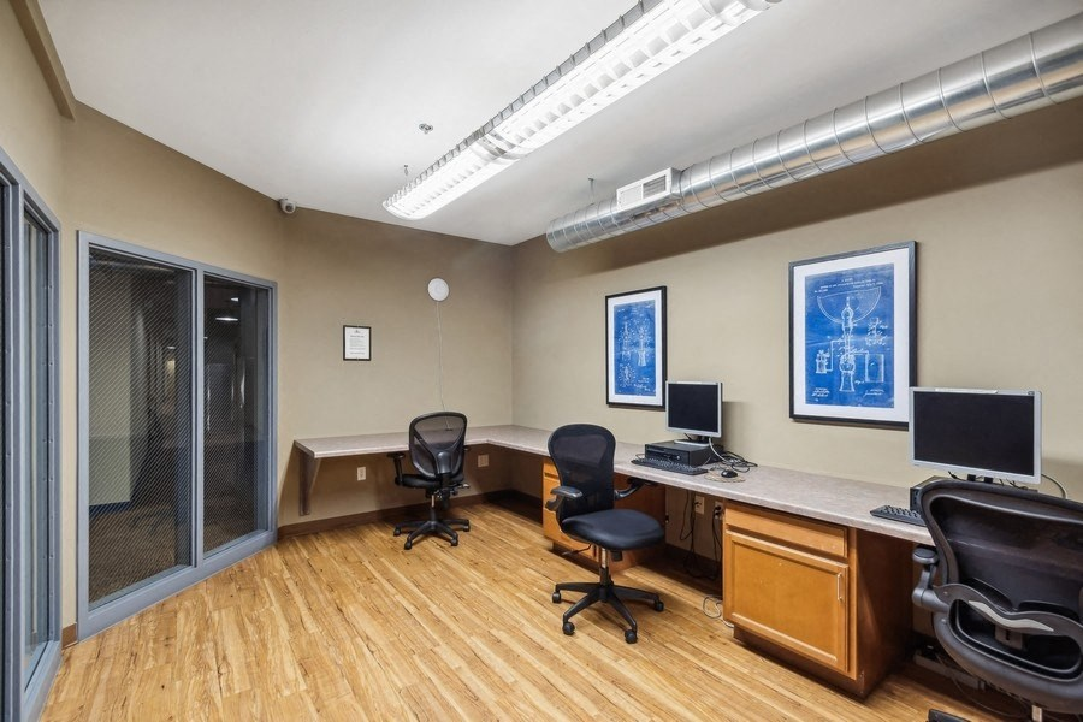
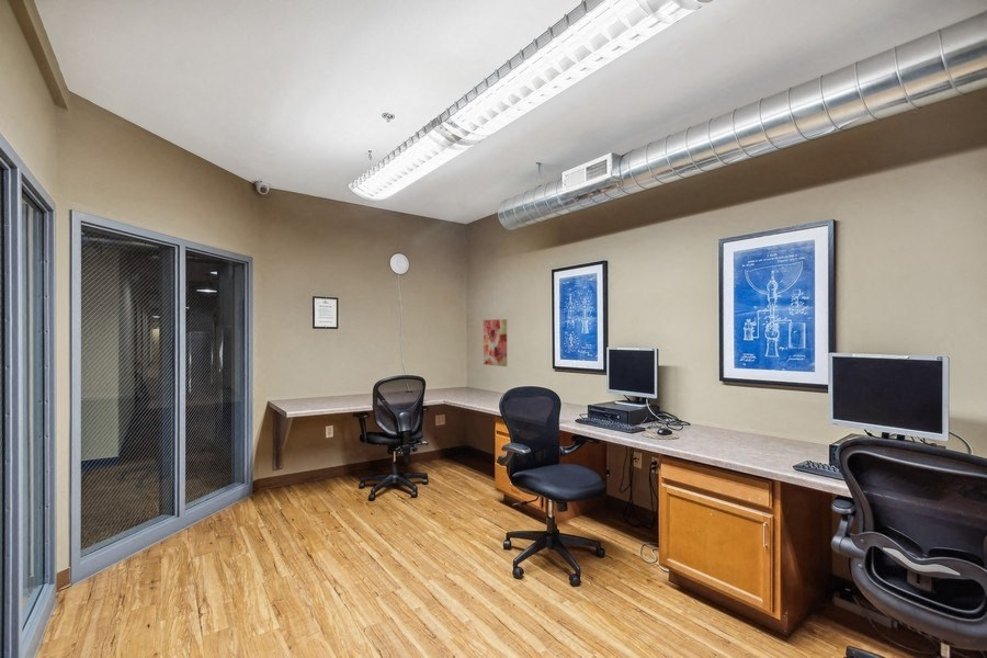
+ wall art (495, 342)
